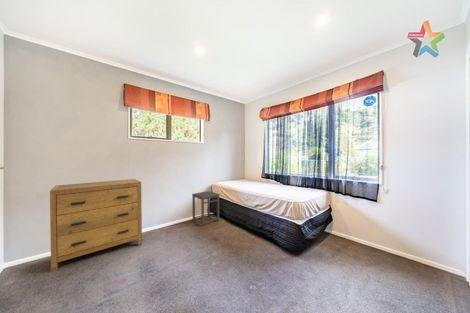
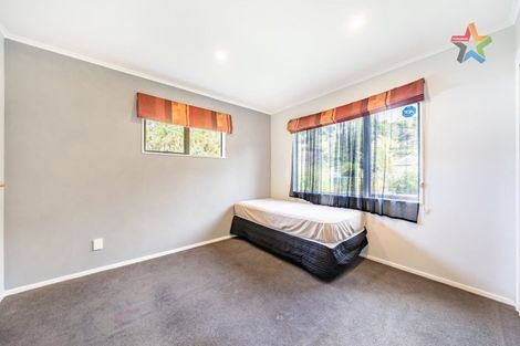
- side table (203, 207)
- dresser (101, 216)
